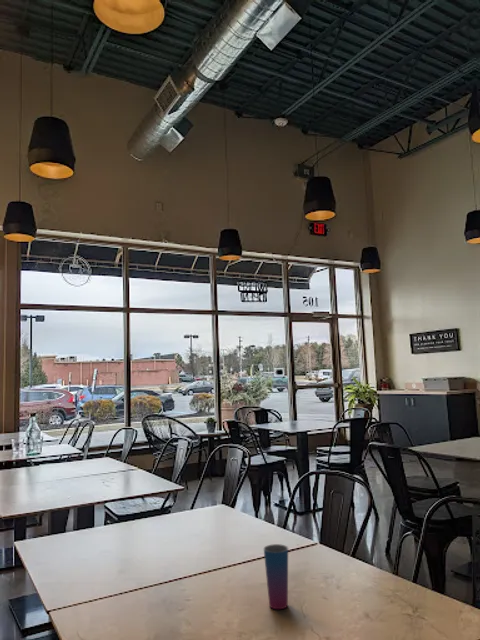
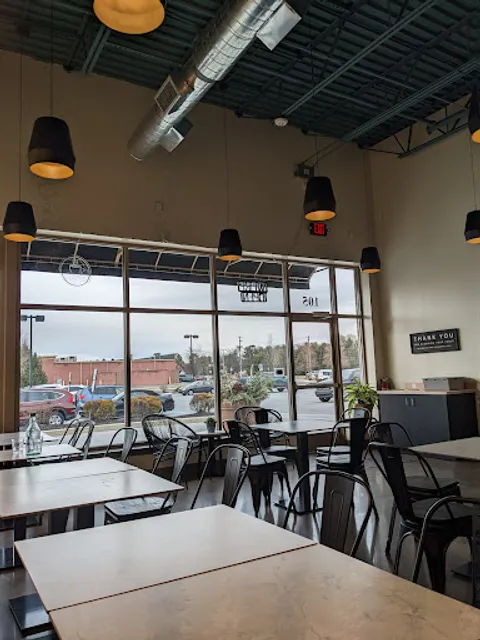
- cup (277, 576)
